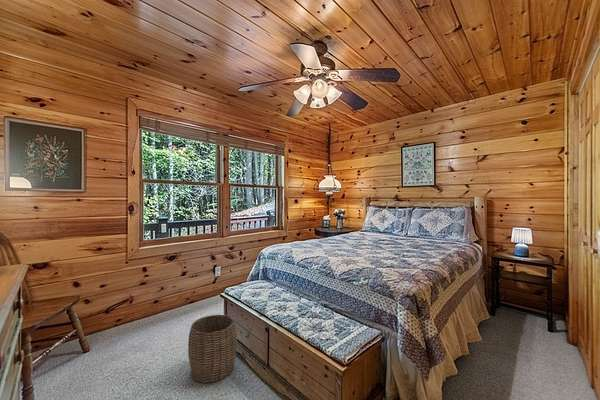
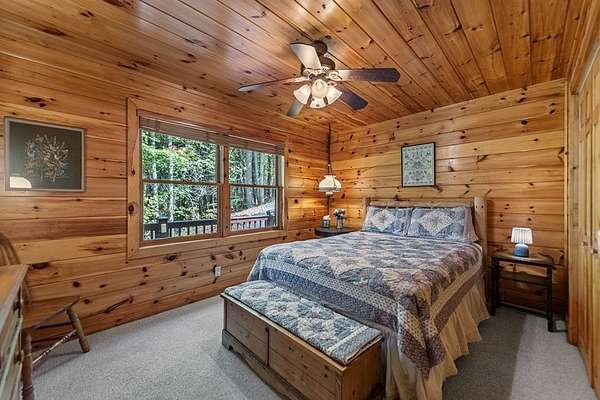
- woven basket (213, 346)
